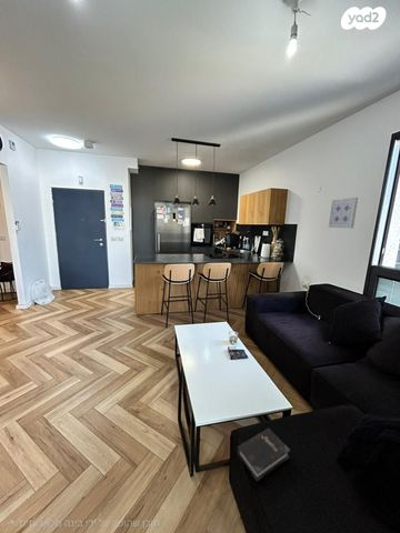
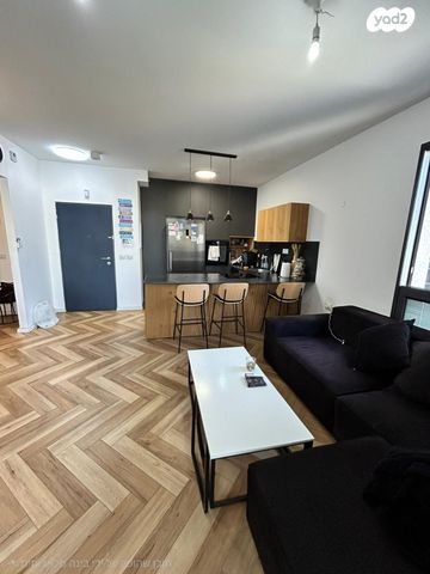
- hardback book (262, 451)
- wall art (341, 213)
